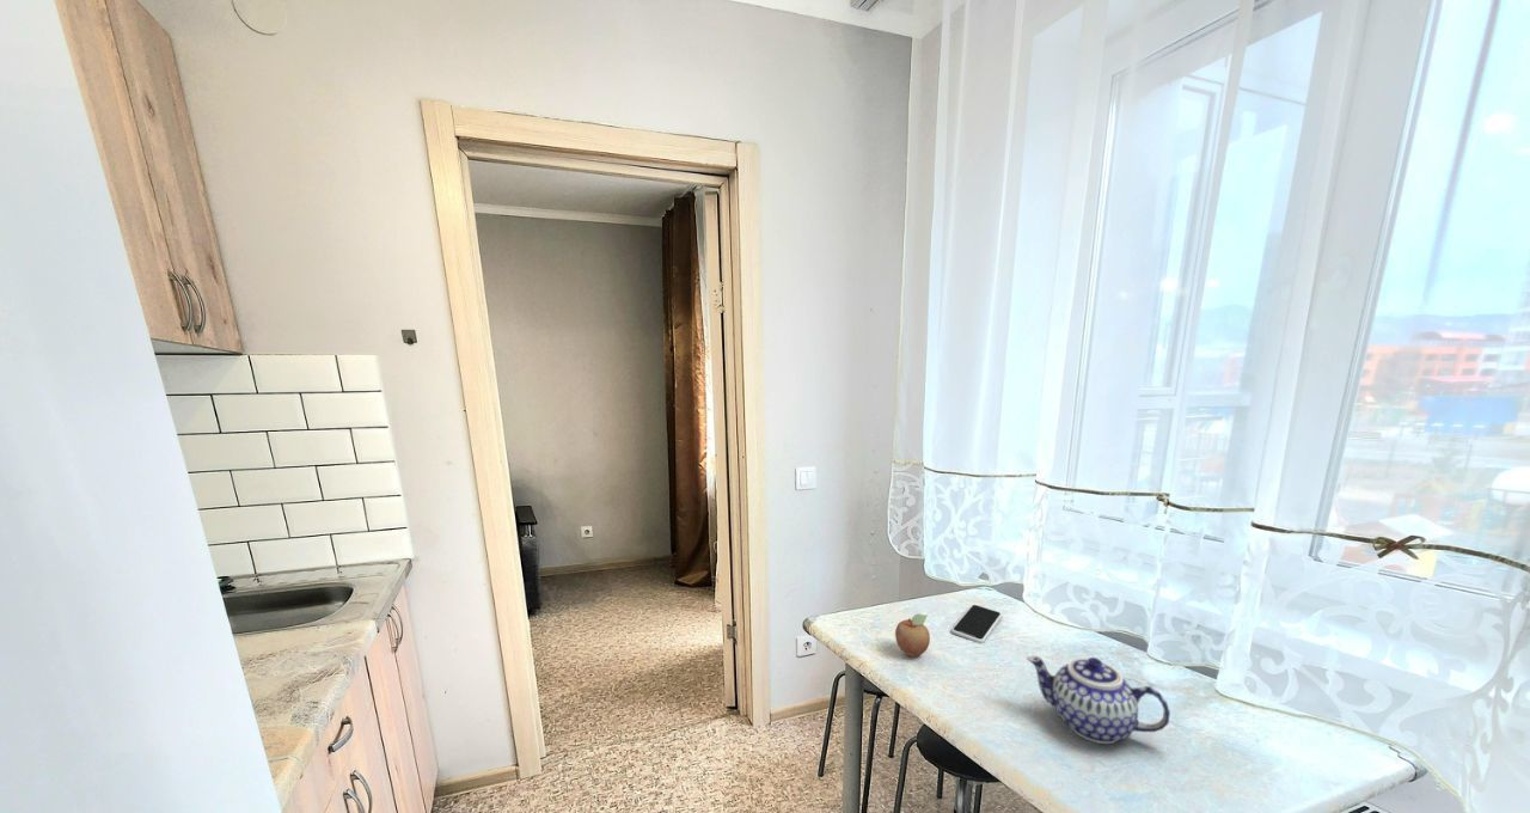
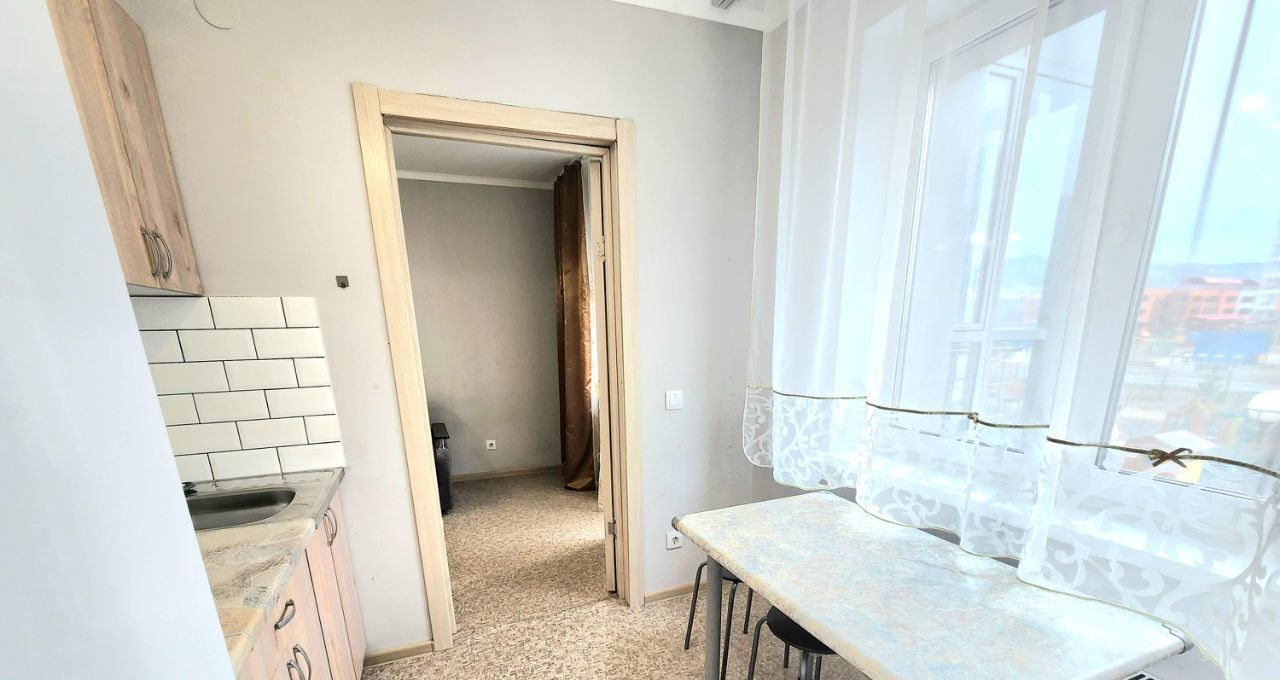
- smartphone (977, 622)
- teapot (1093, 692)
- fruit (912, 635)
